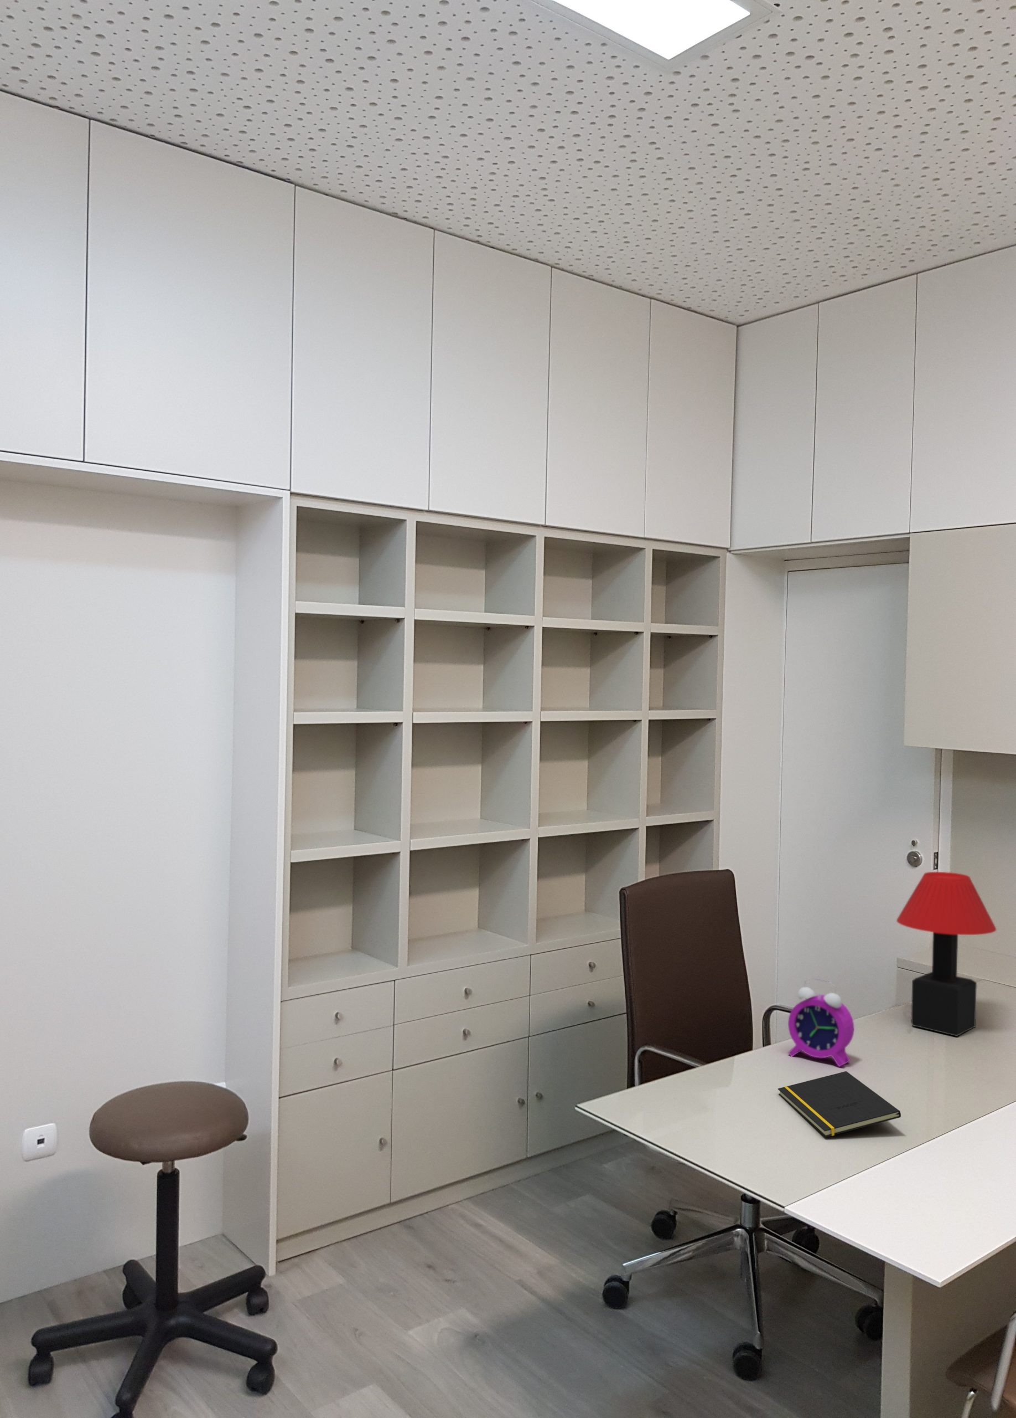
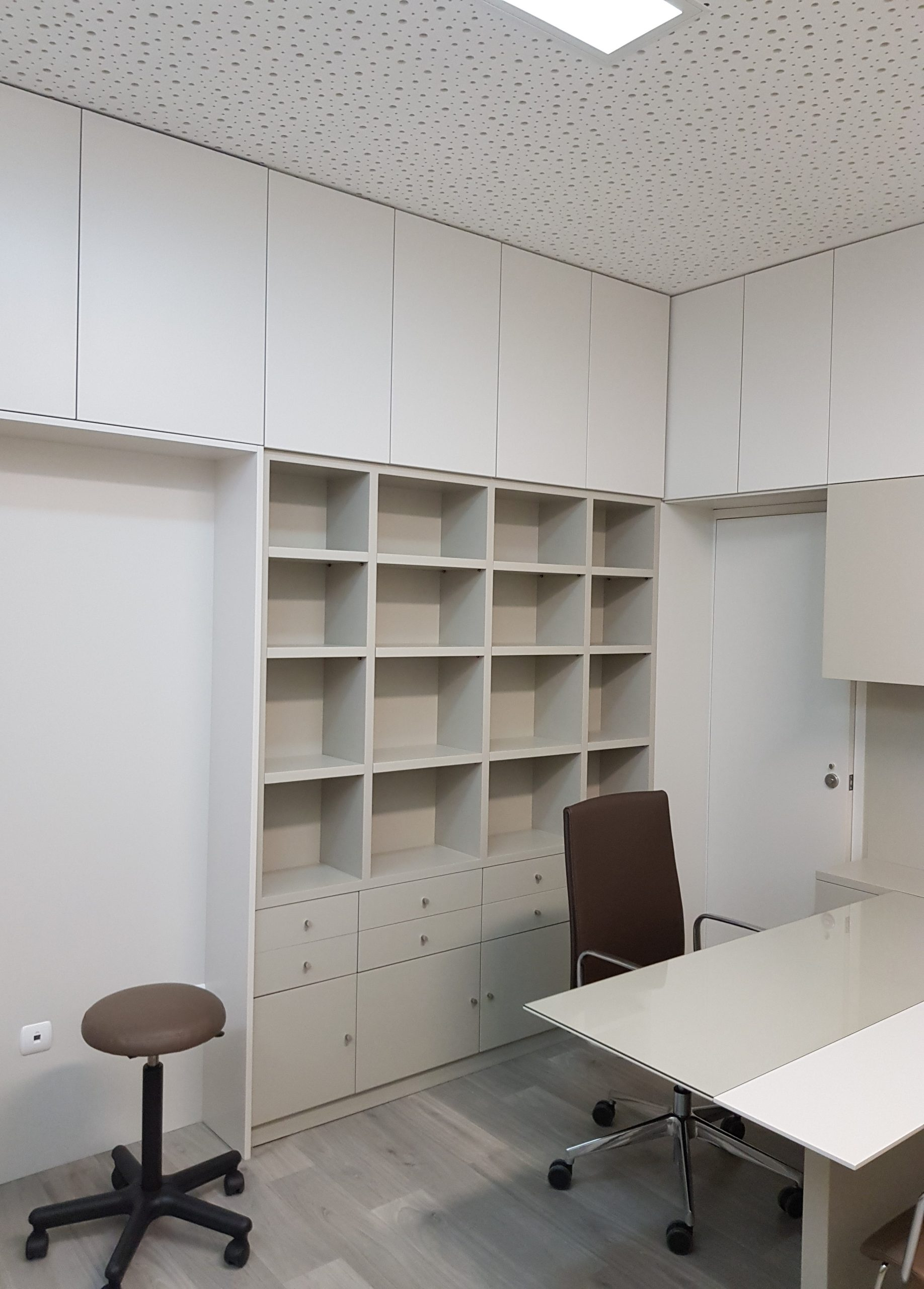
- notepad (836, 1102)
- table lamp (945, 950)
- alarm clock (820, 1019)
